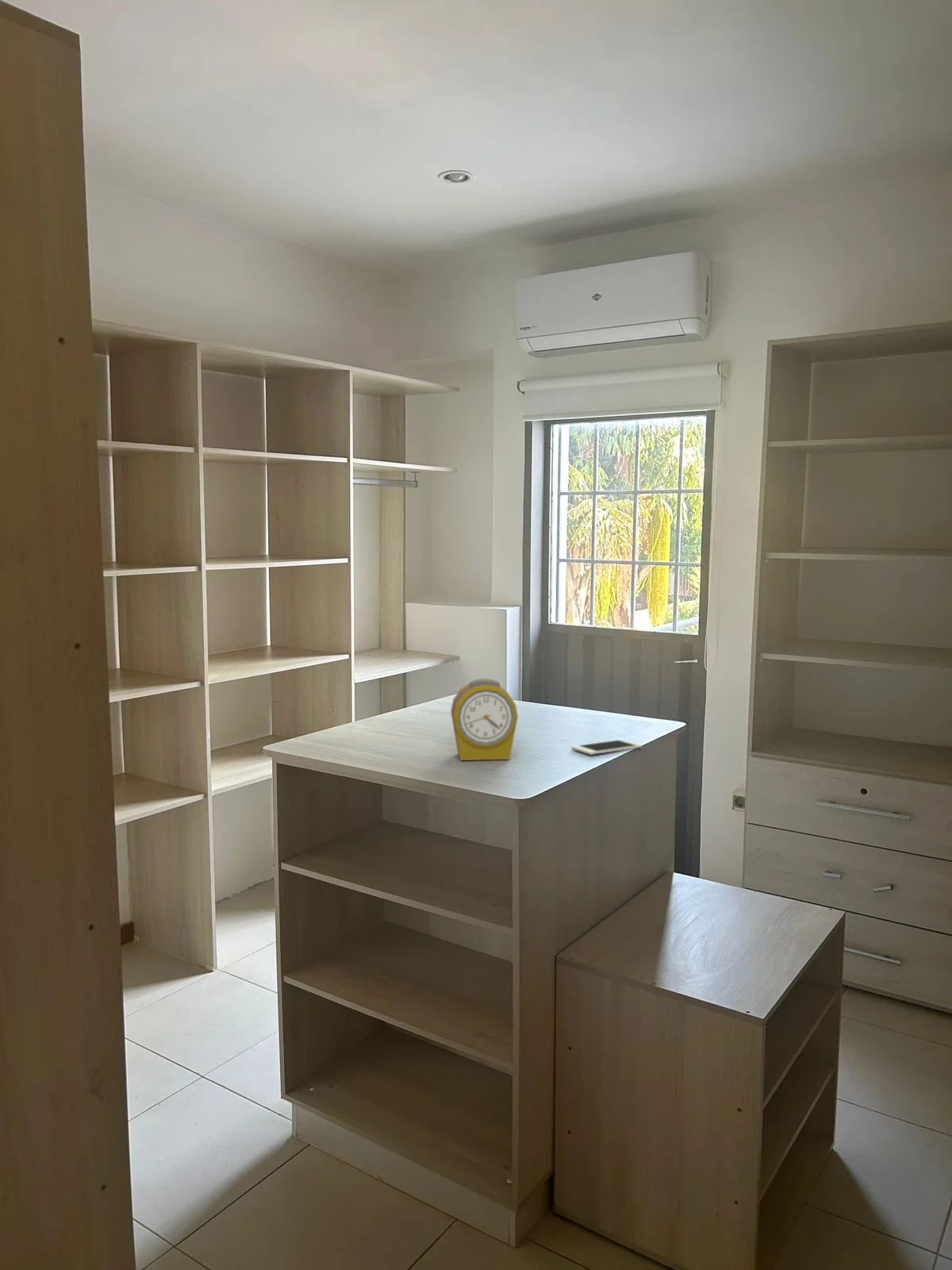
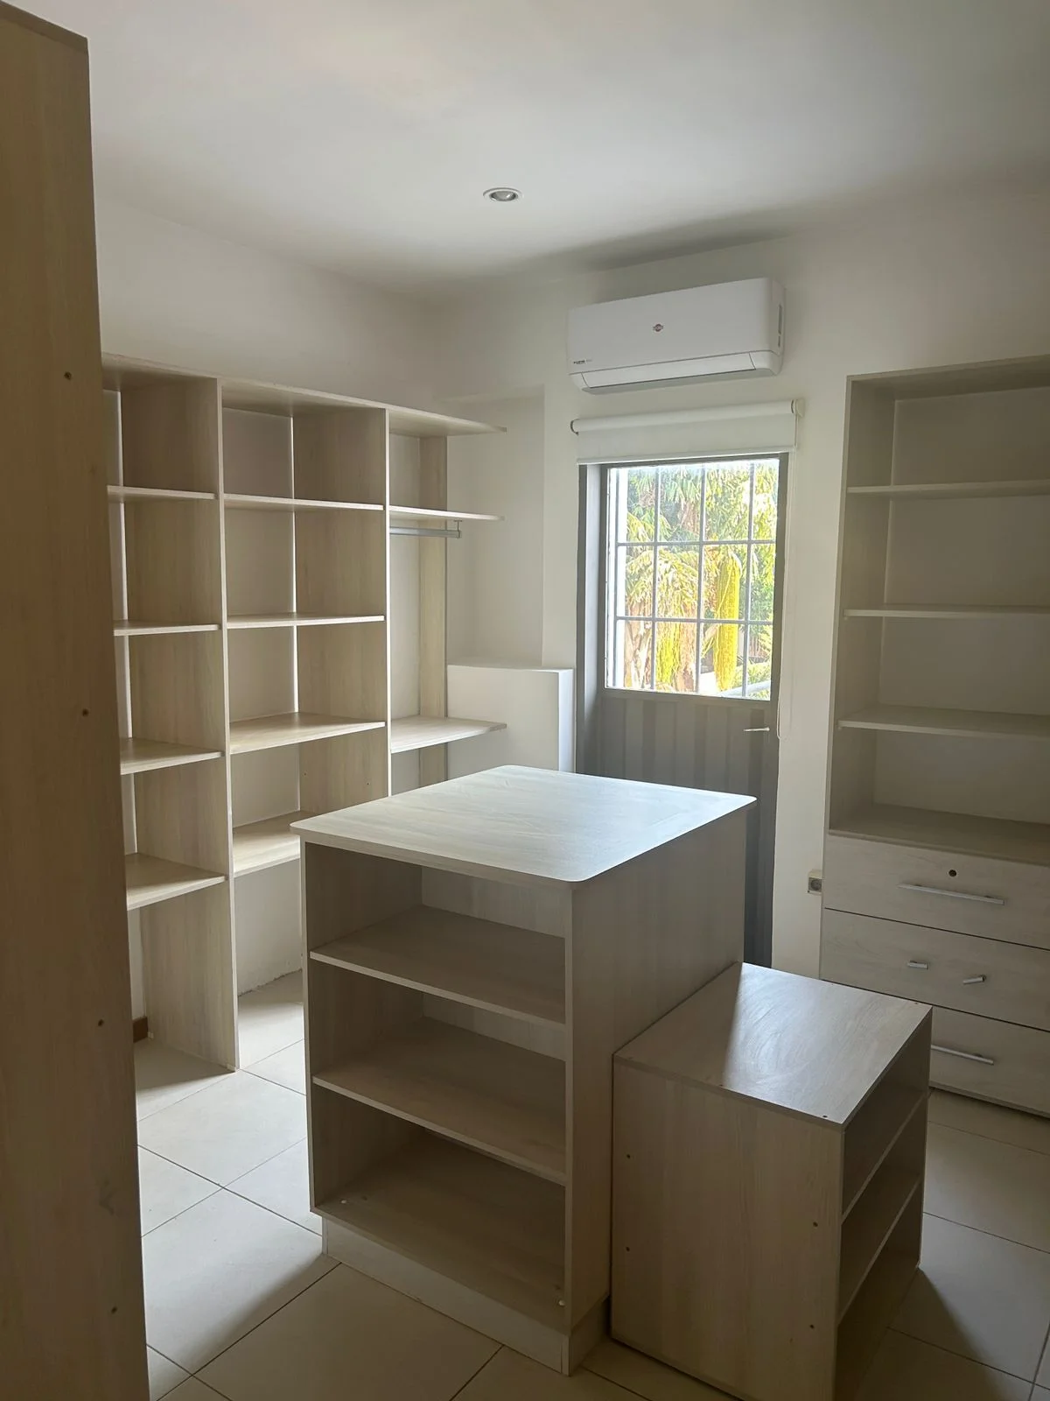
- alarm clock (484, 718)
- cell phone (606, 747)
